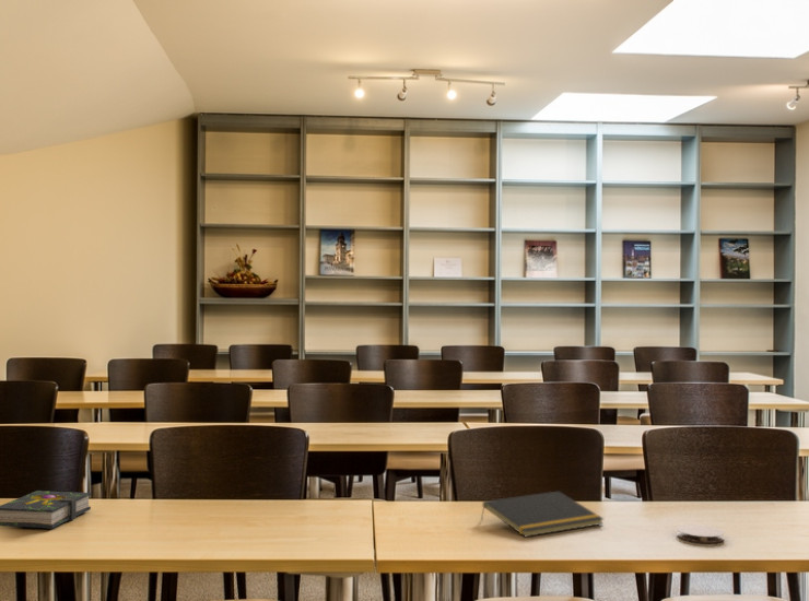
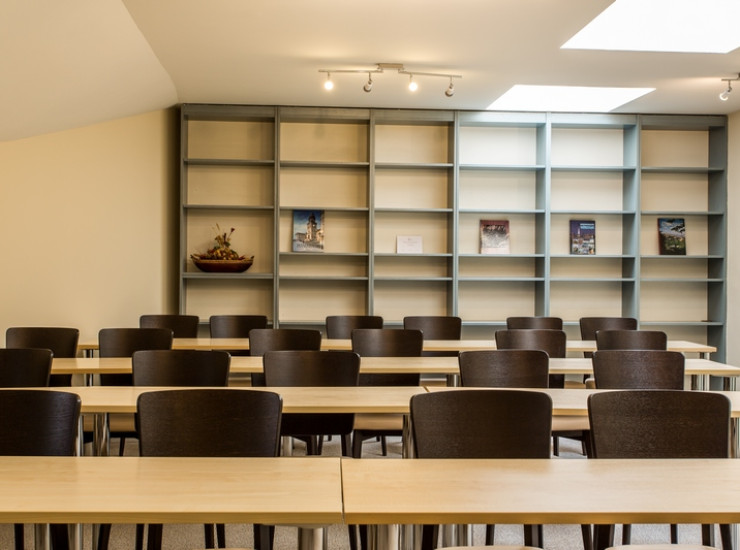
- notepad (542, 512)
- book (43, 508)
- coaster (700, 533)
